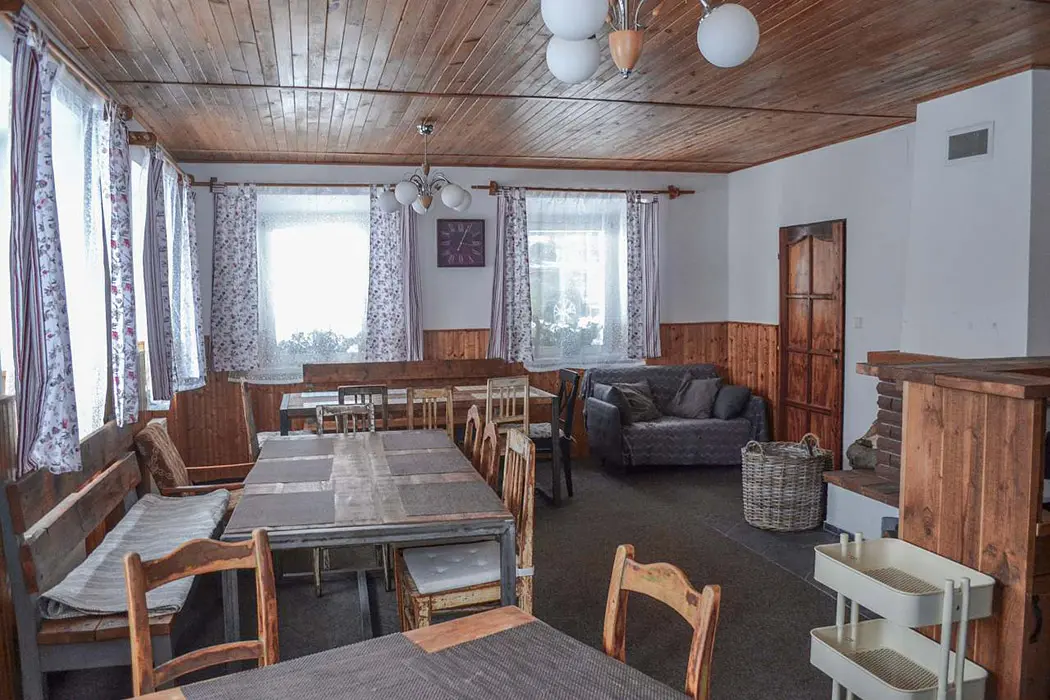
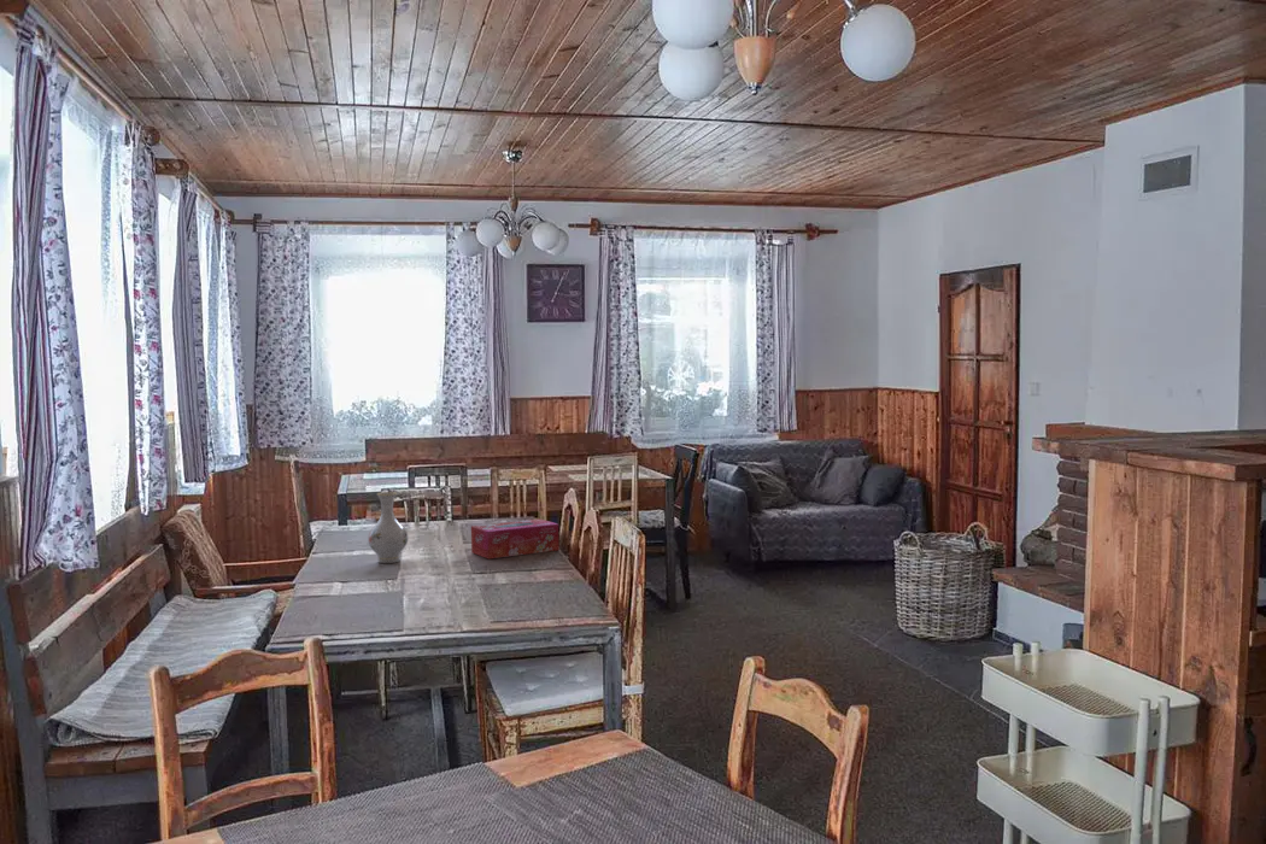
+ vase (387, 527)
+ tissue box (515, 538)
